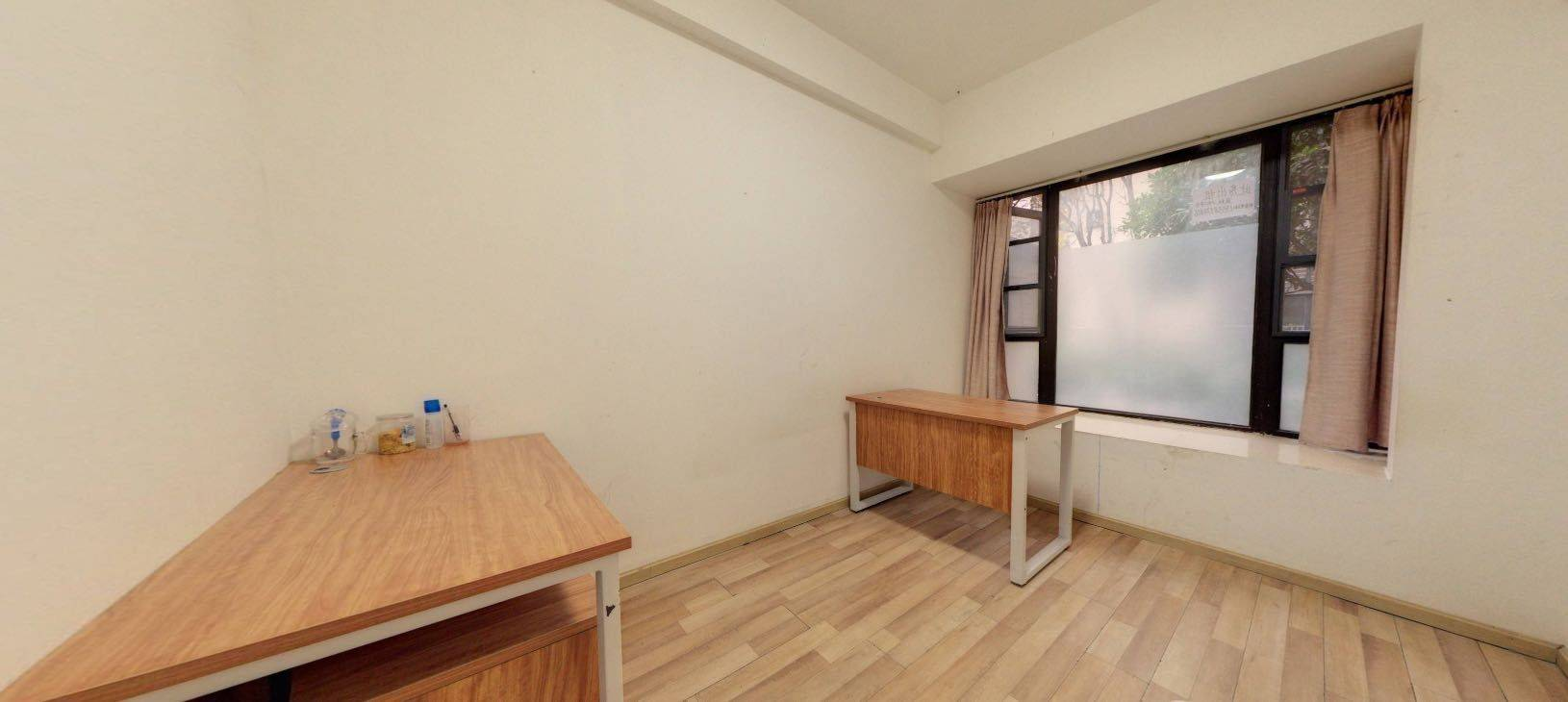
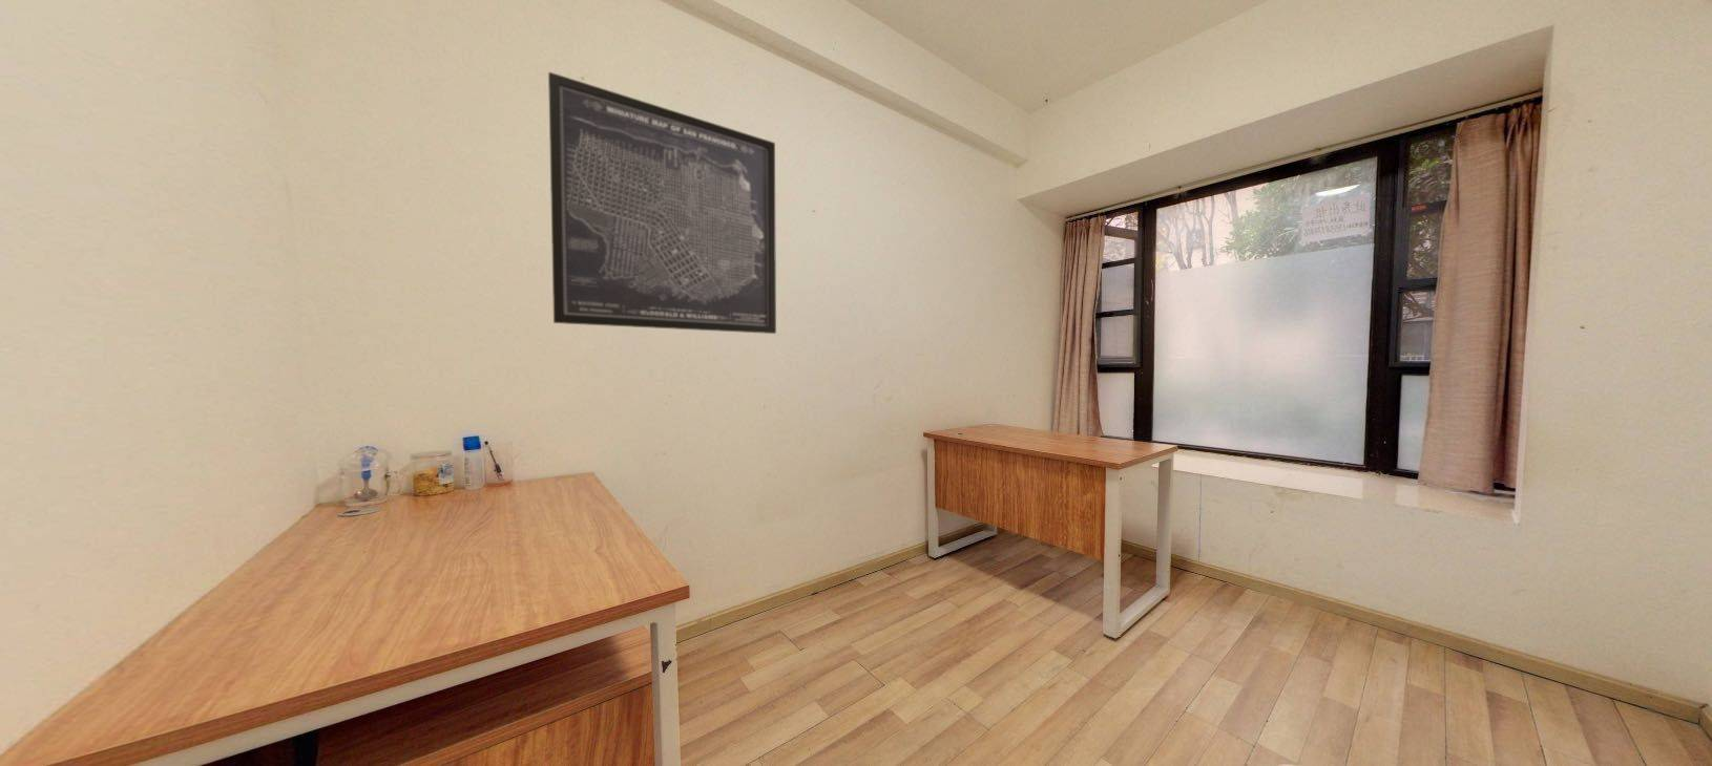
+ wall art (677, 222)
